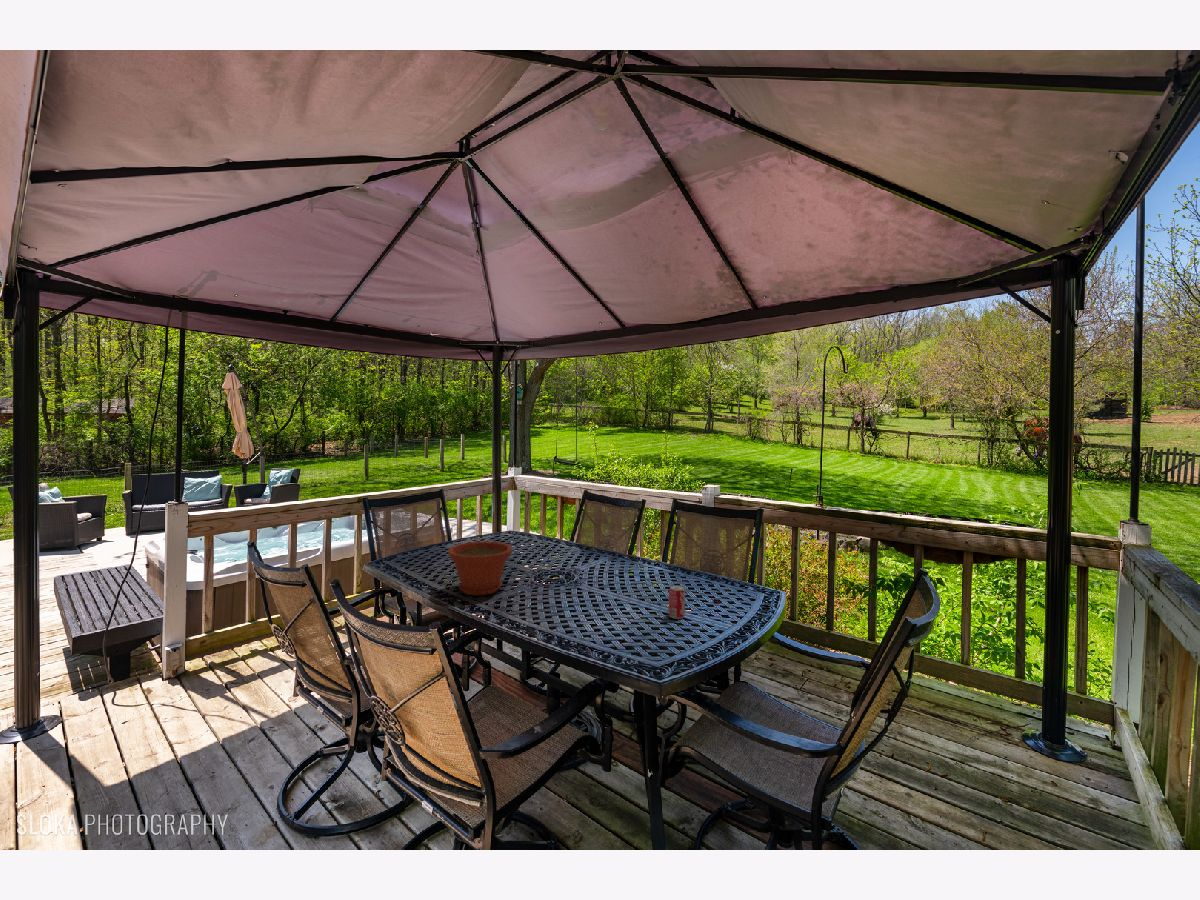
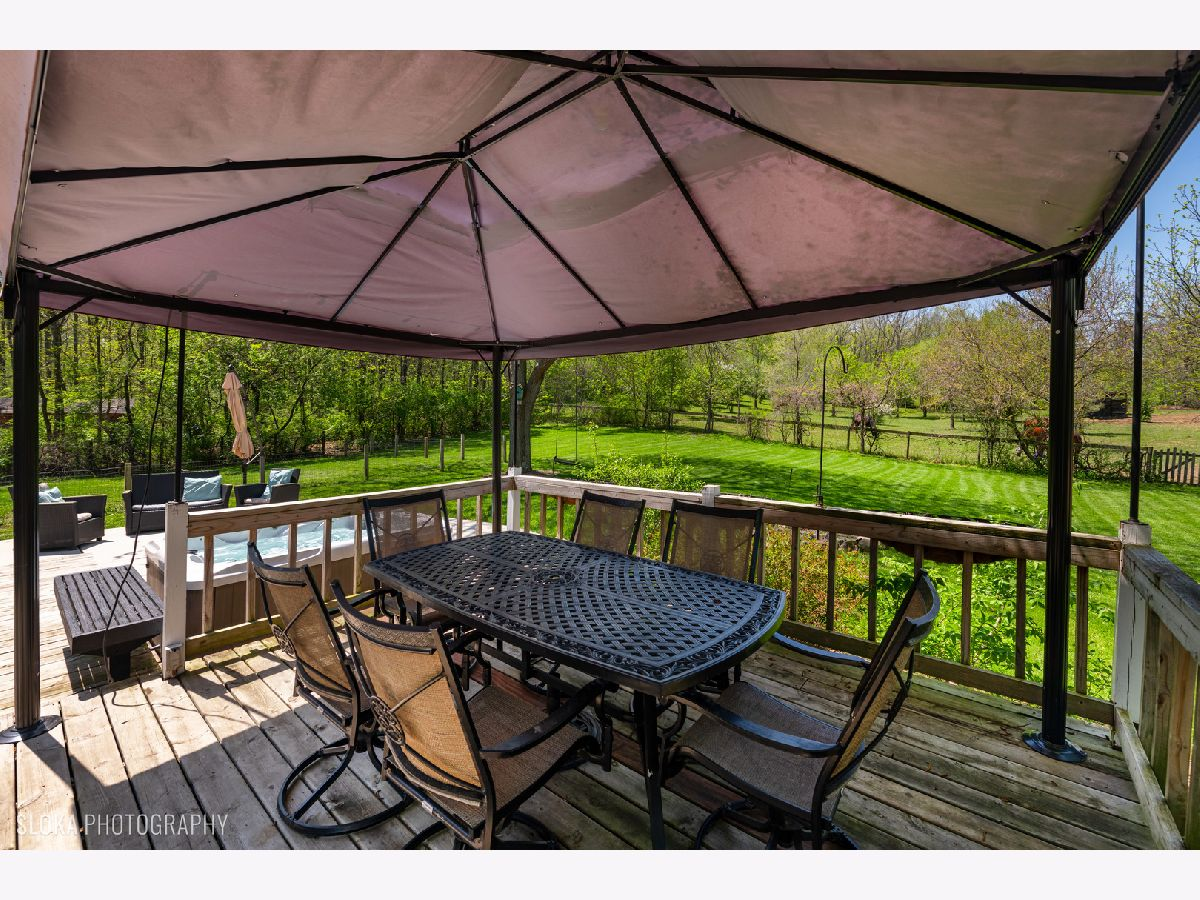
- beverage can (676, 601)
- plant pot (480, 569)
